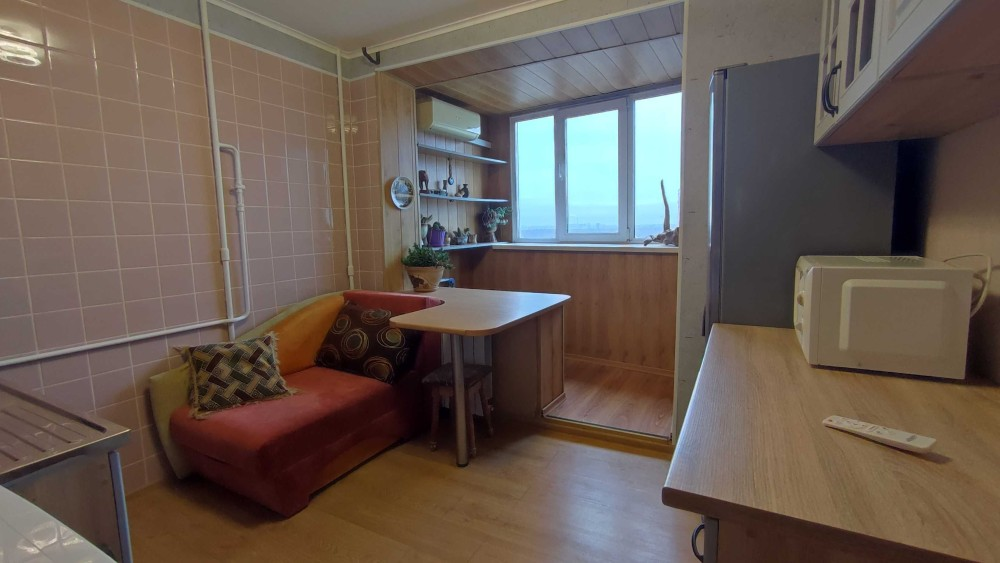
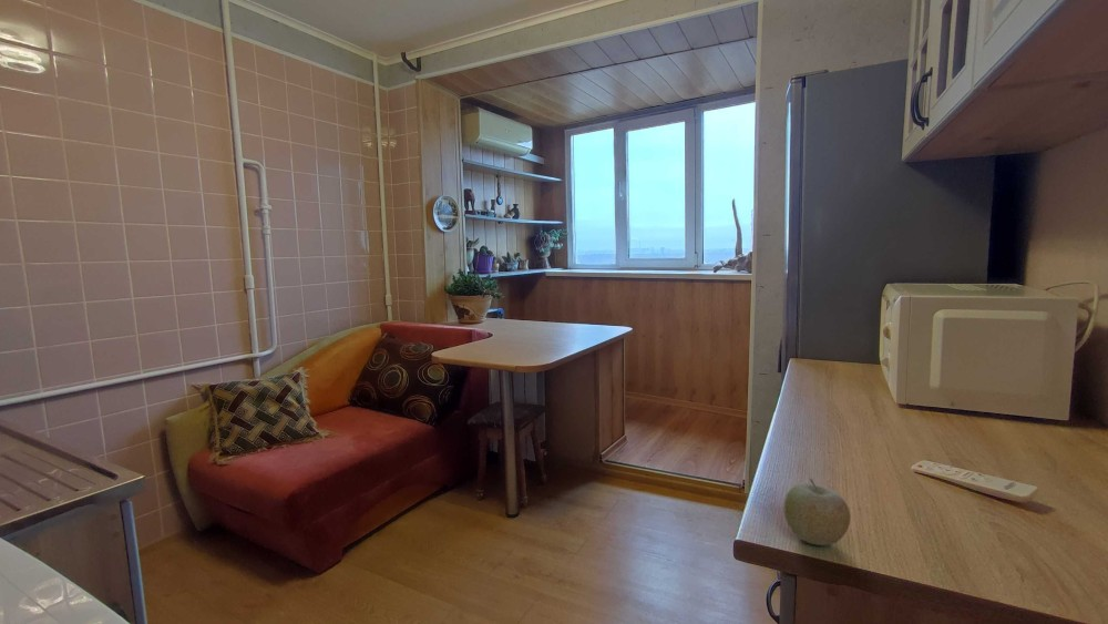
+ fruit (815, 509)
